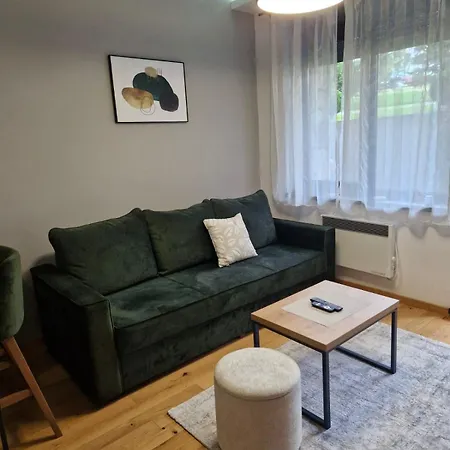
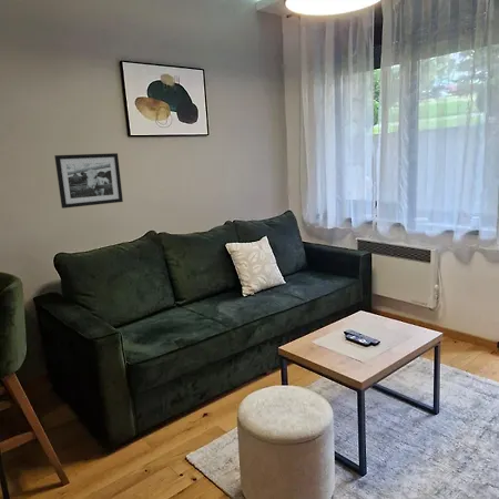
+ picture frame (90, 180)
